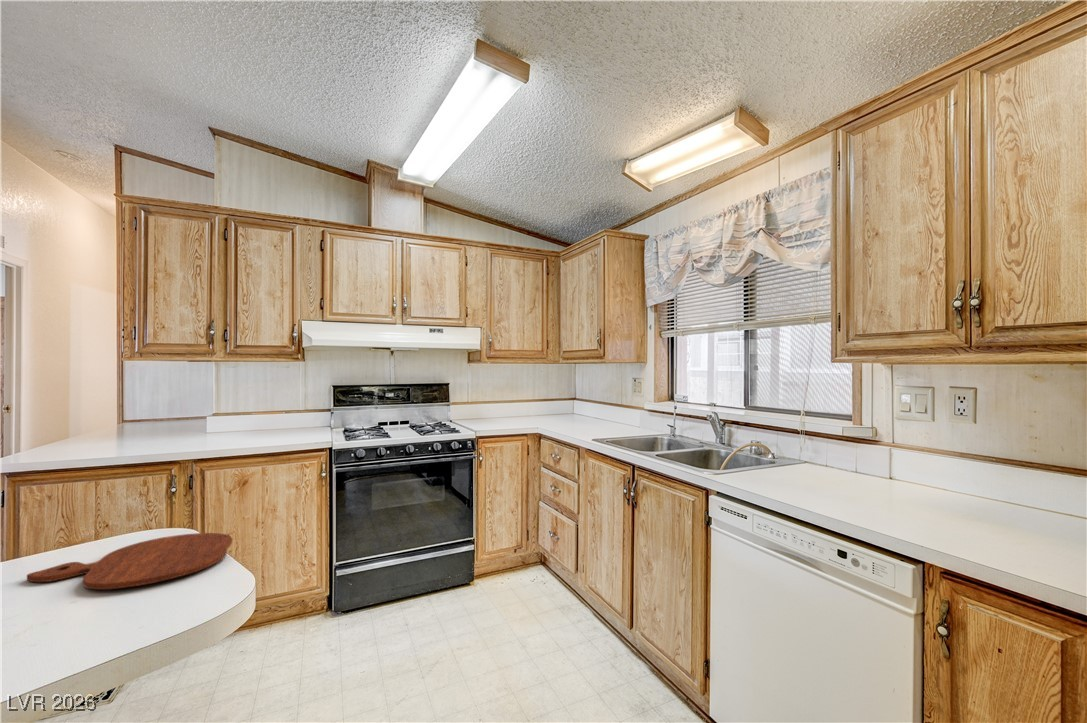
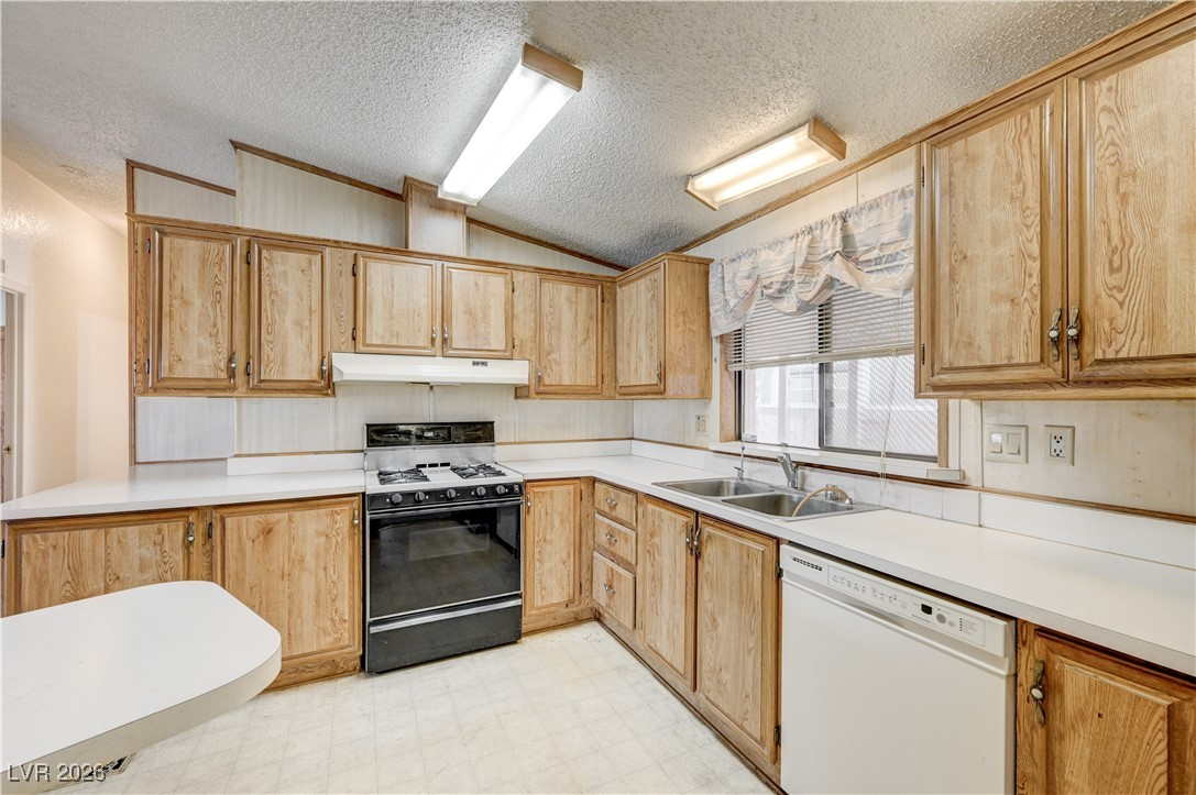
- cutting board (135, 561)
